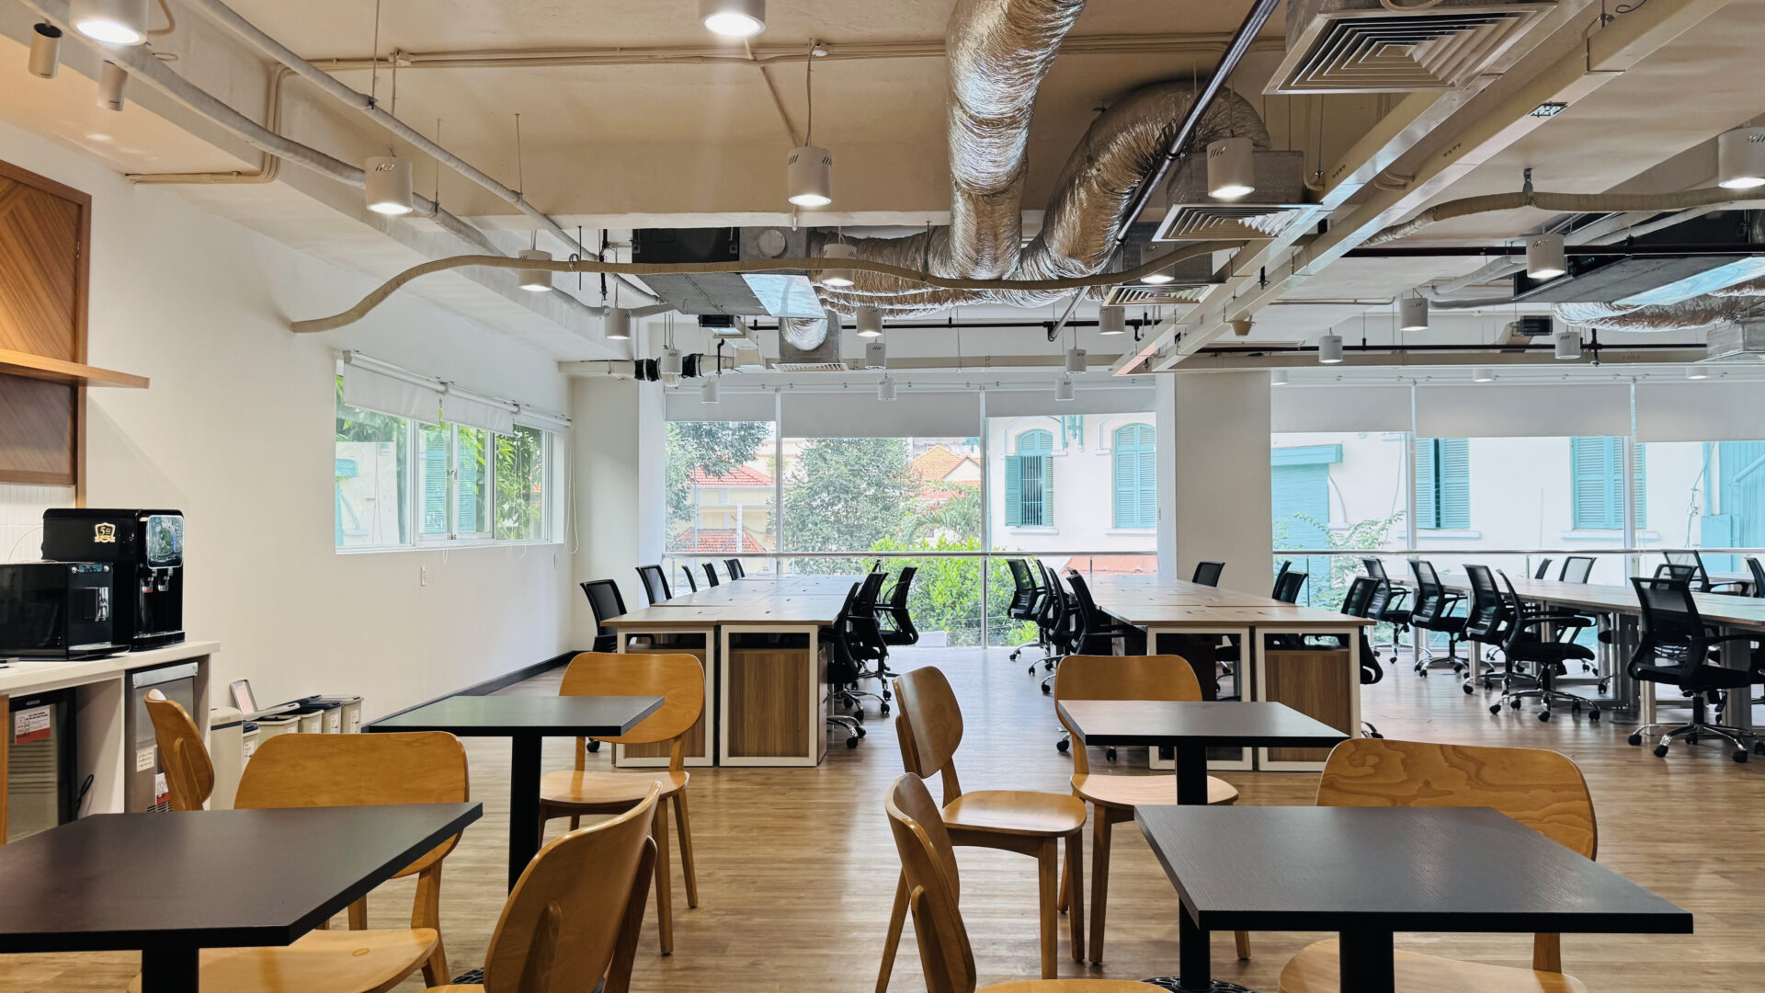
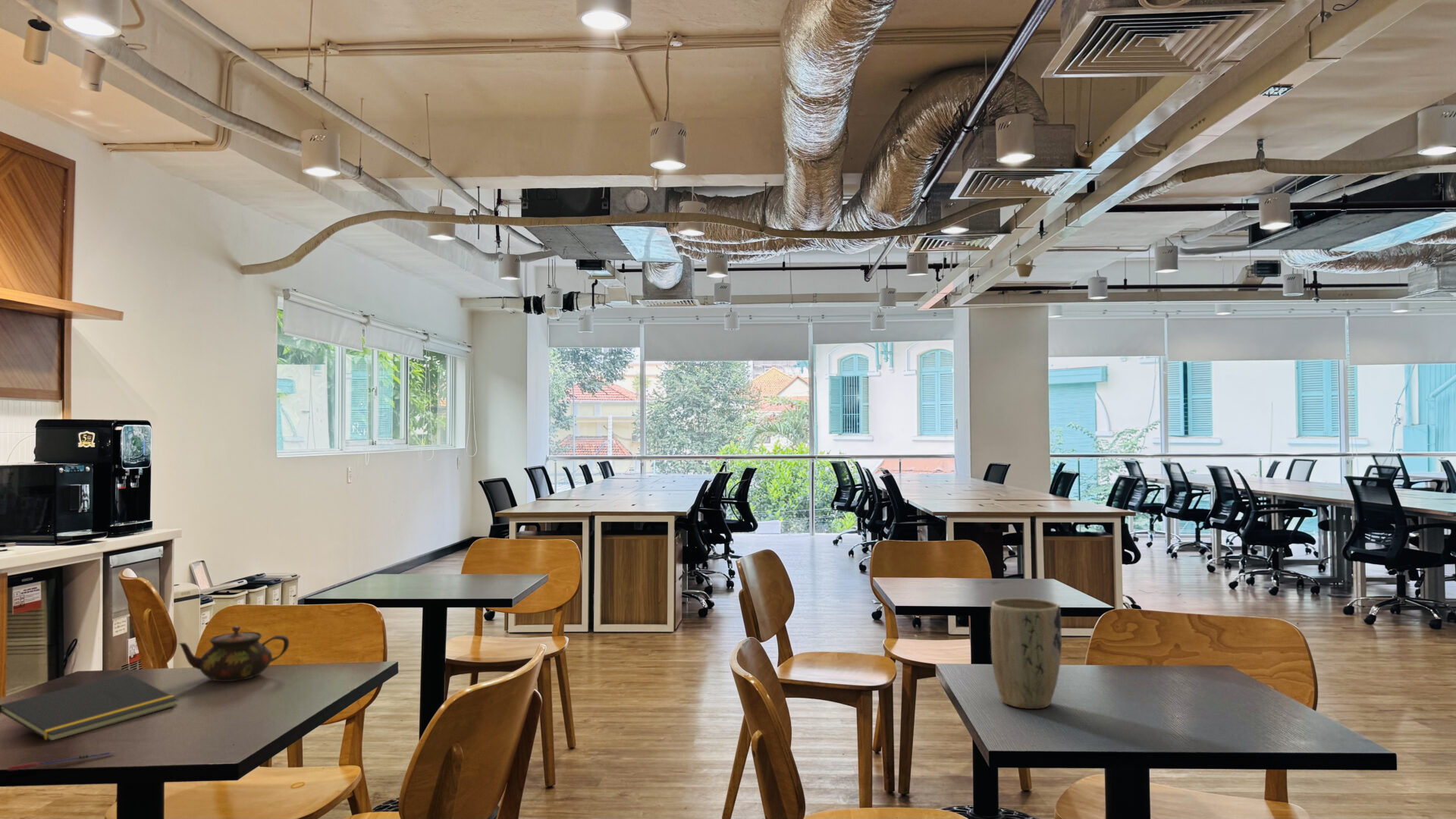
+ plant pot (1026, 652)
+ notepad (92, 704)
+ teapot (234, 651)
+ pen (63, 760)
